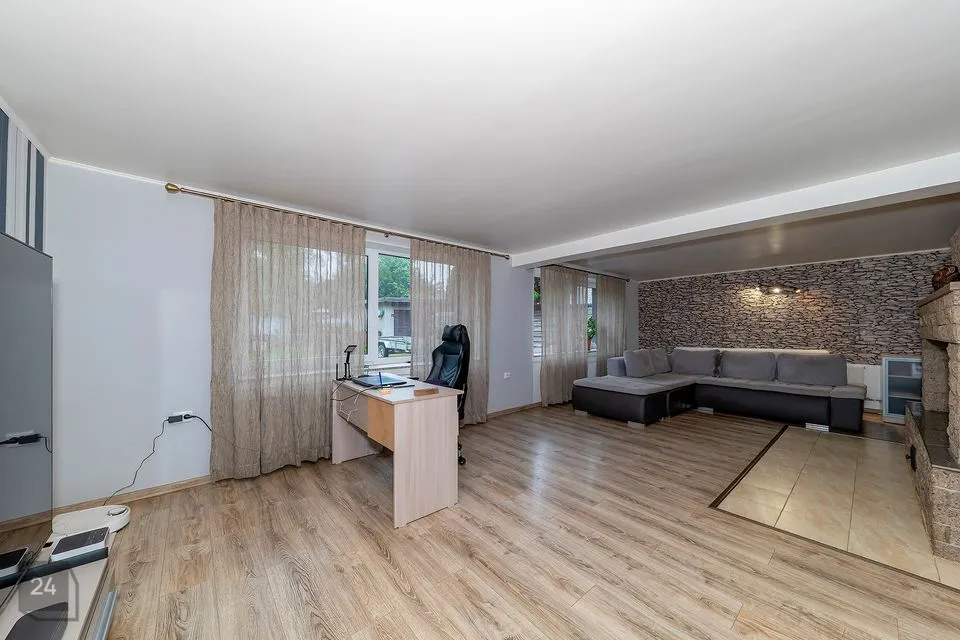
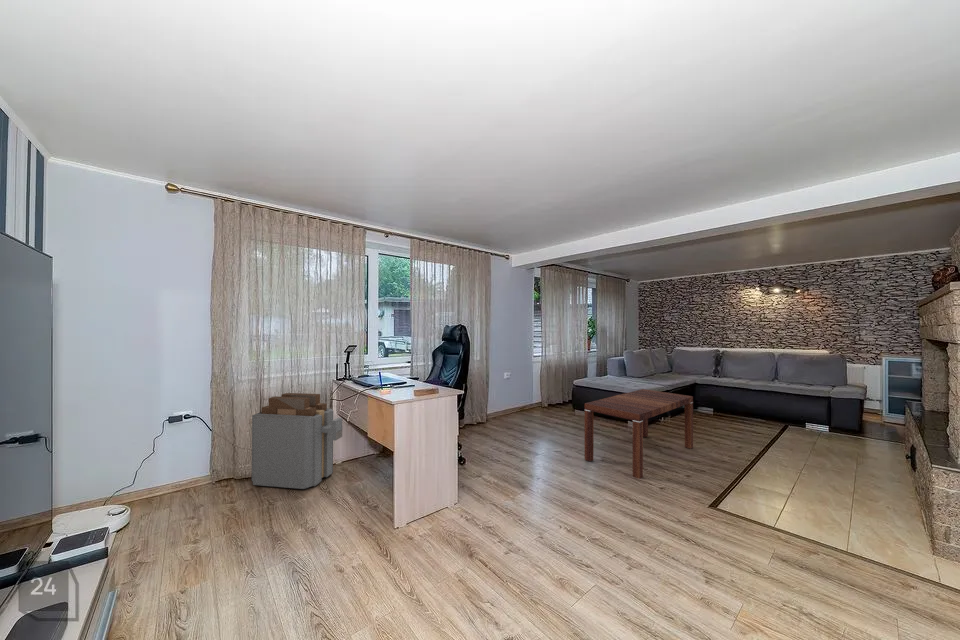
+ coffee table (641, 426)
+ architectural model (296, 437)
